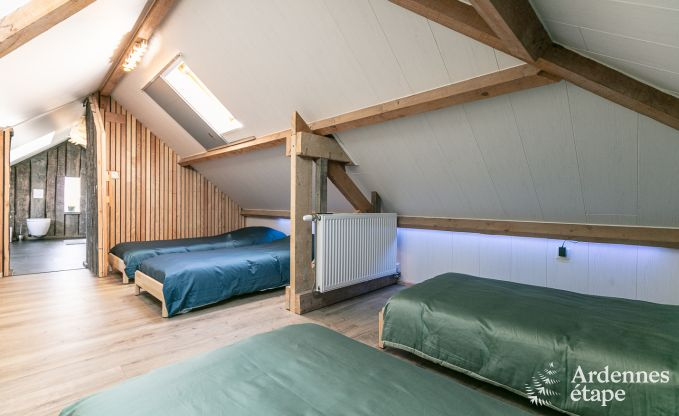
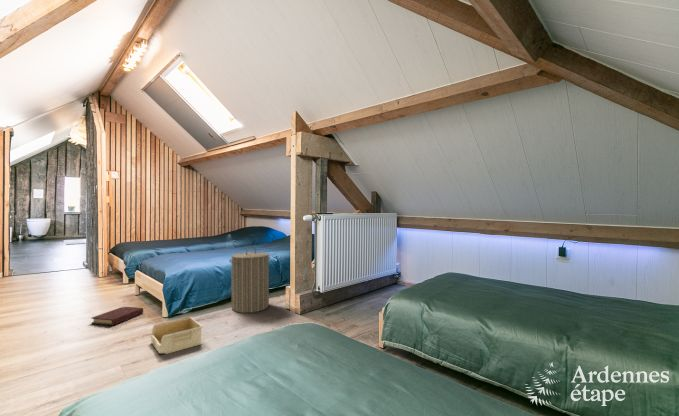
+ book (118, 315)
+ storage bin (176, 334)
+ laundry hamper (250, 276)
